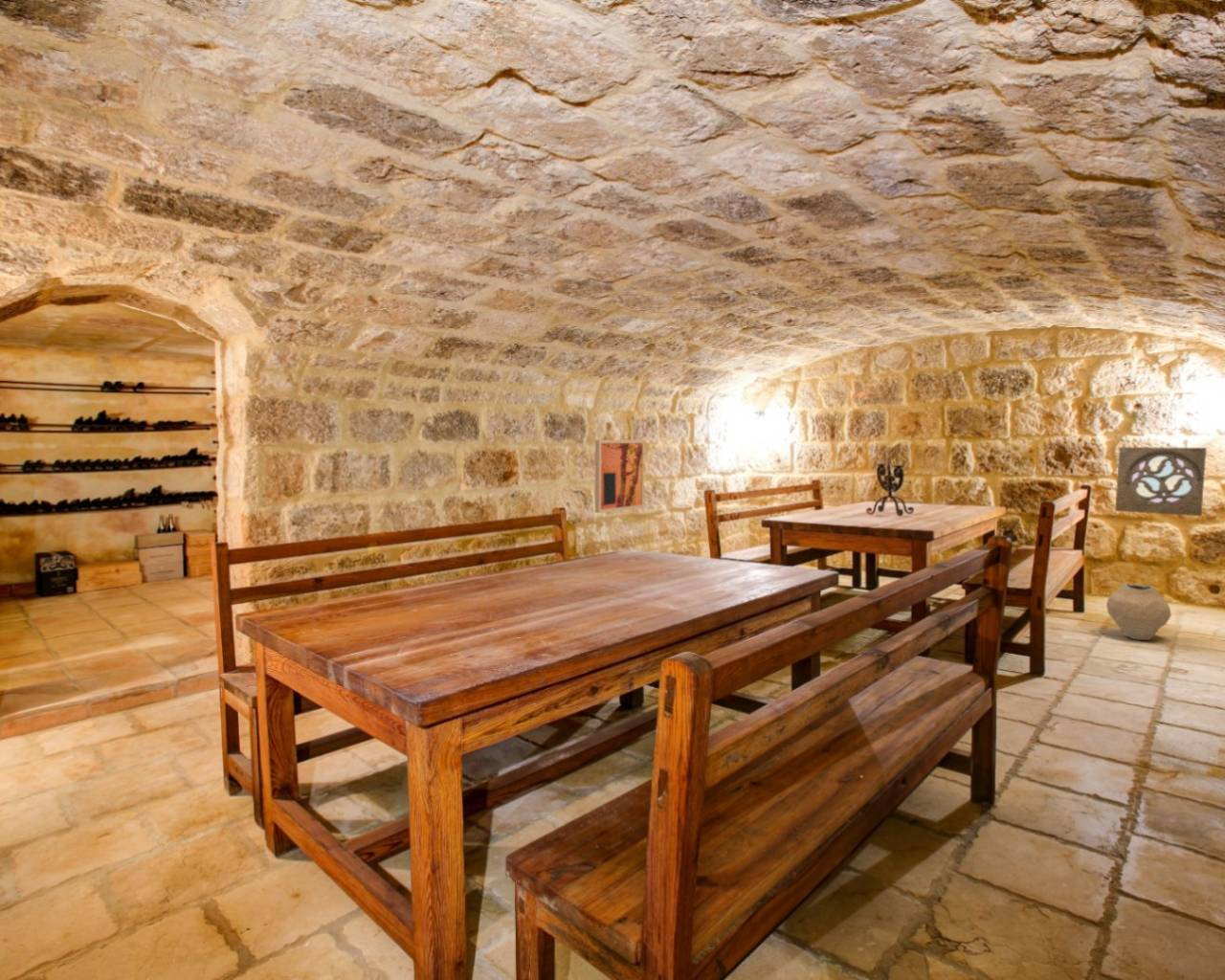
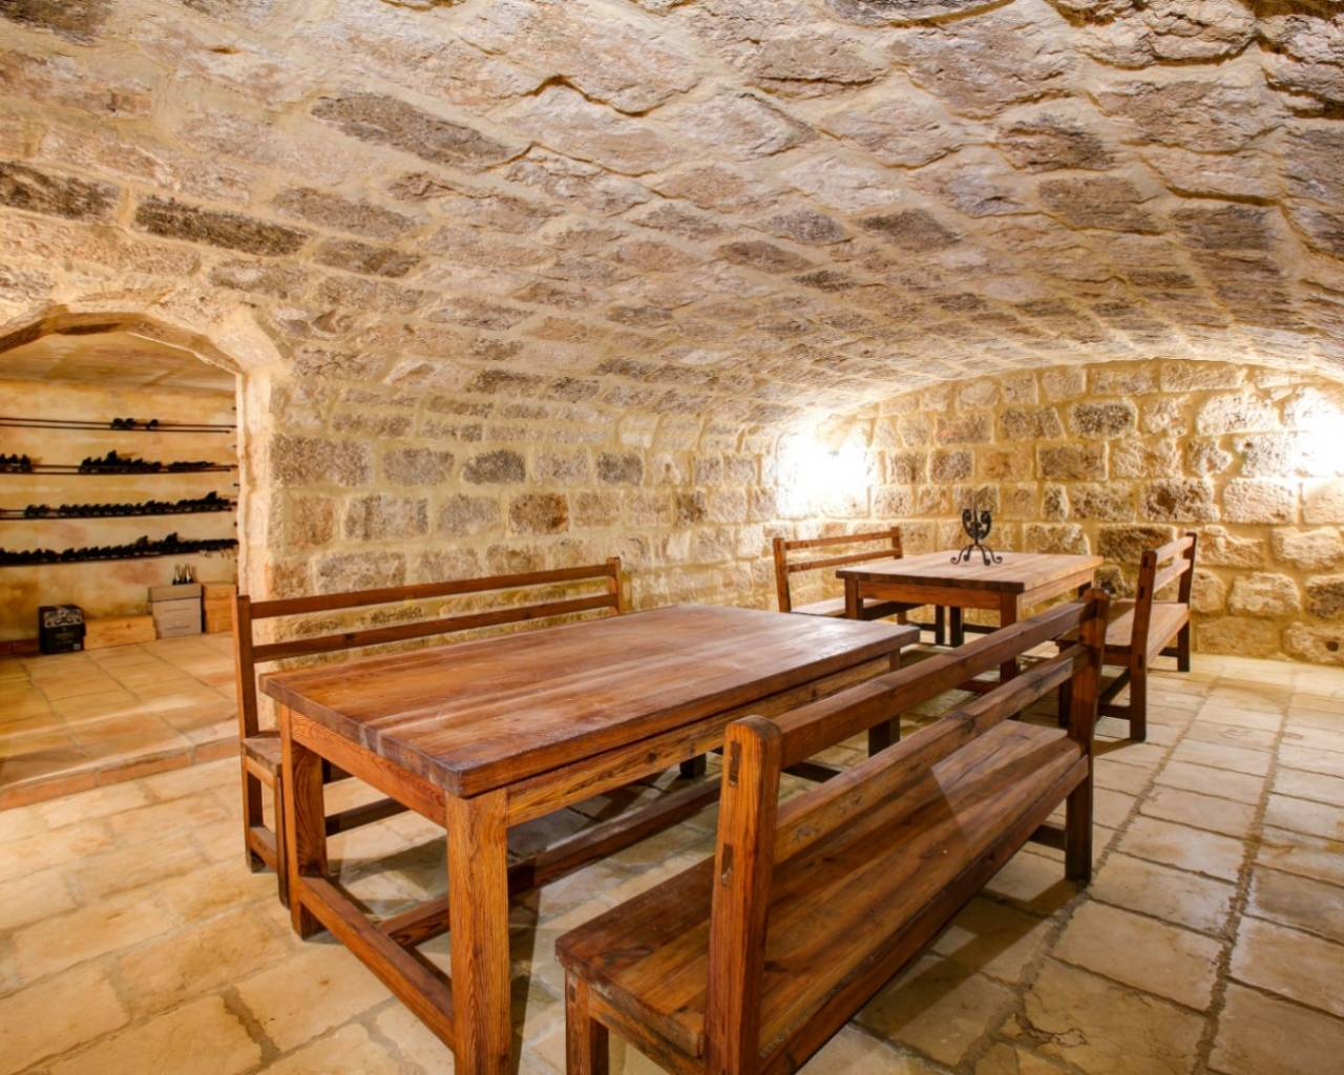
- wall art (620, 475)
- wall ornament (1159, 480)
- vase (1138, 612)
